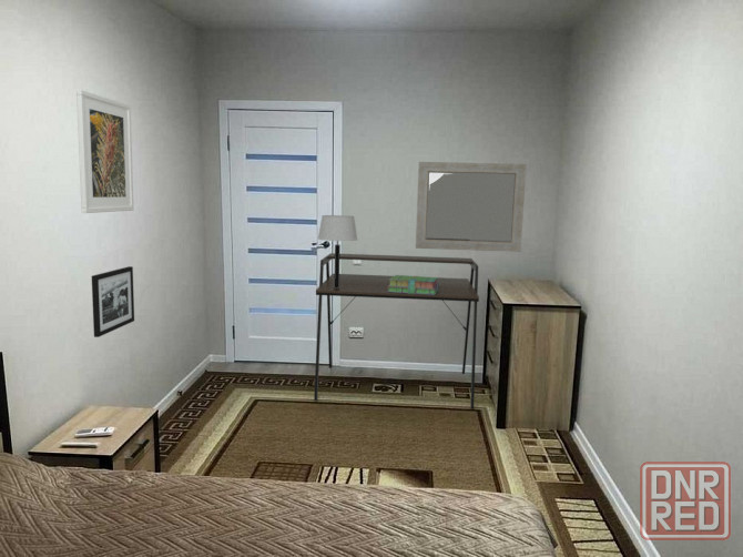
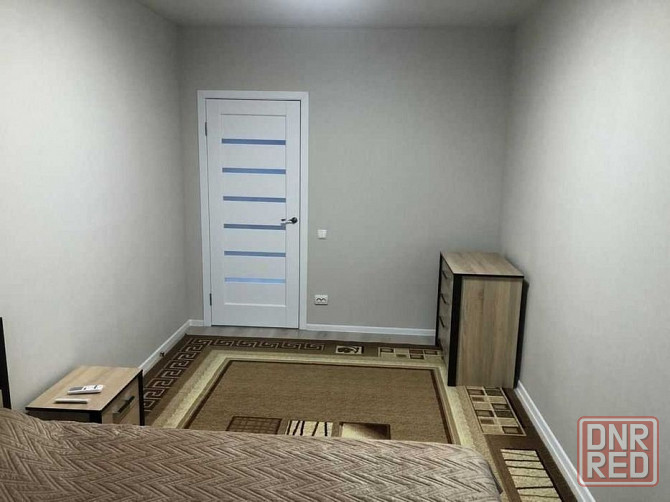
- home mirror (469, 206)
- picture frame (114, 300)
- table lamp (337, 252)
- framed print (108, 155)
- desk (396, 297)
- stack of books (414, 284)
